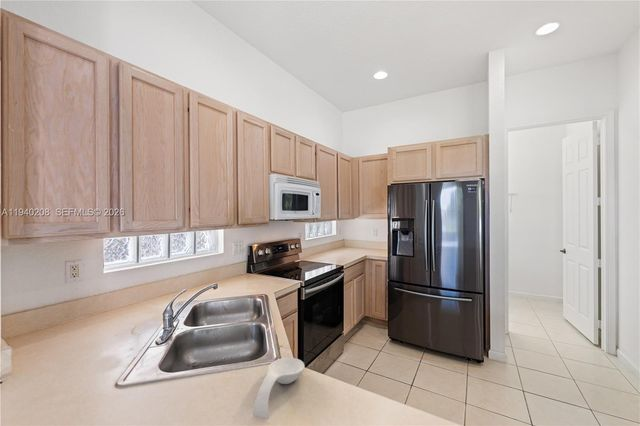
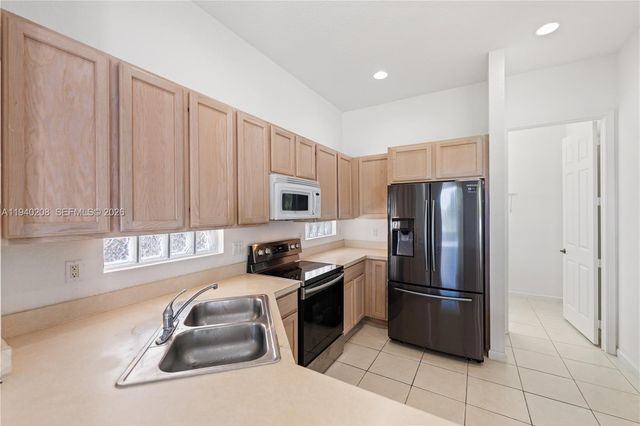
- spoon rest (279, 378)
